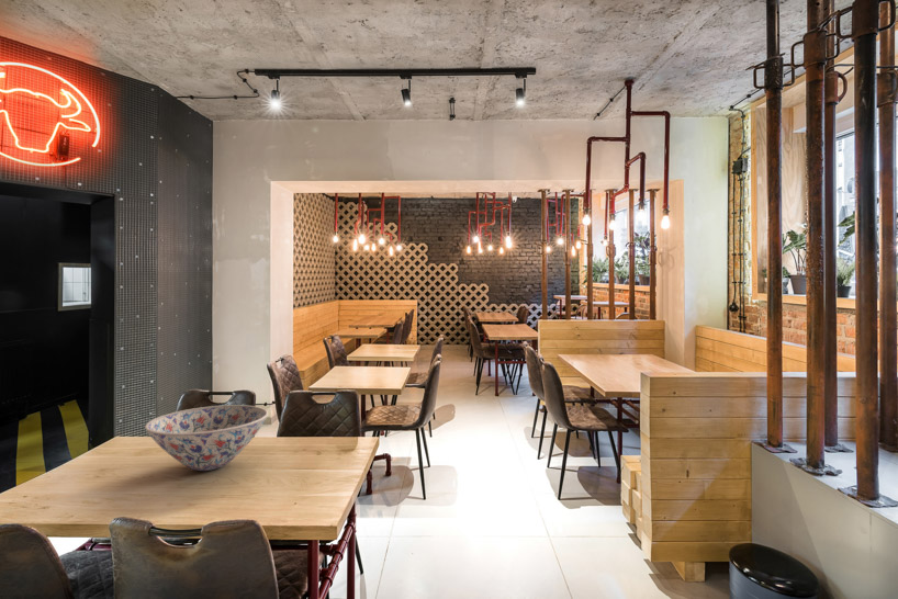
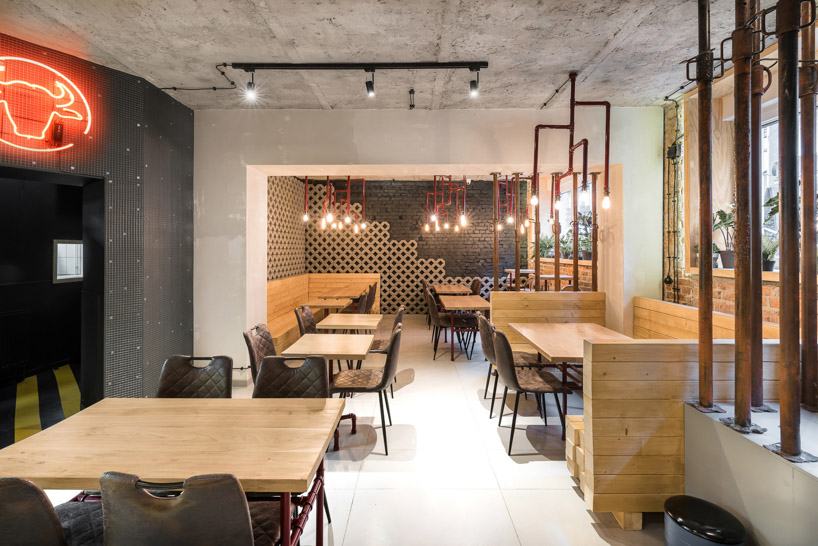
- bowl (210, 441)
